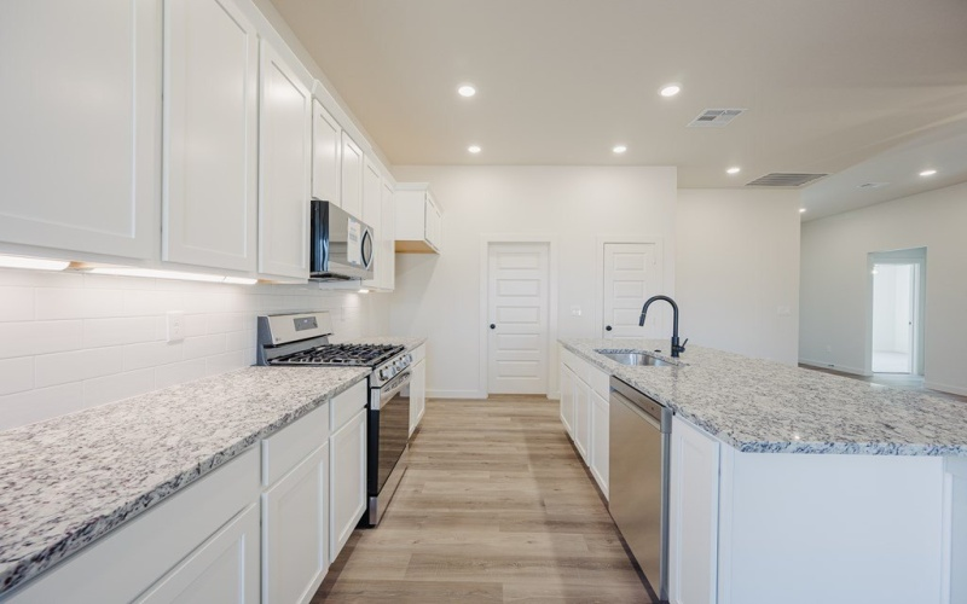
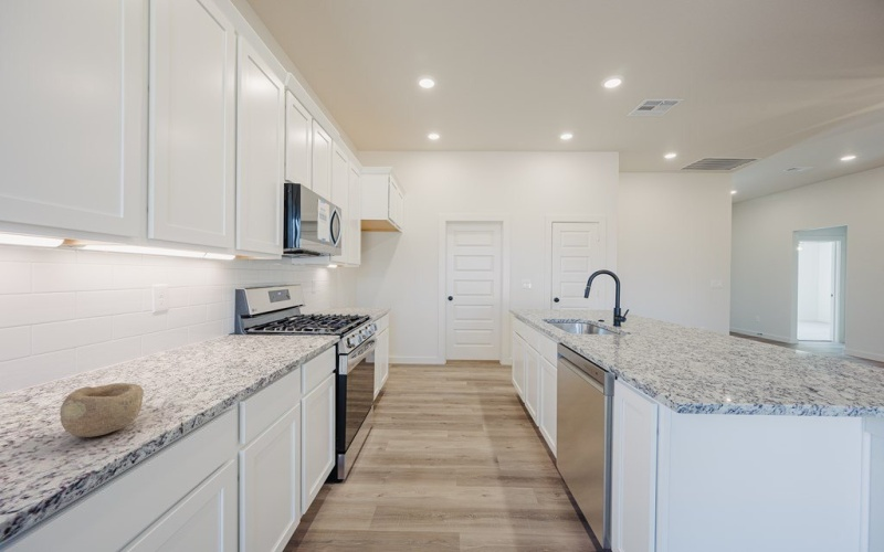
+ bowl (104, 410)
